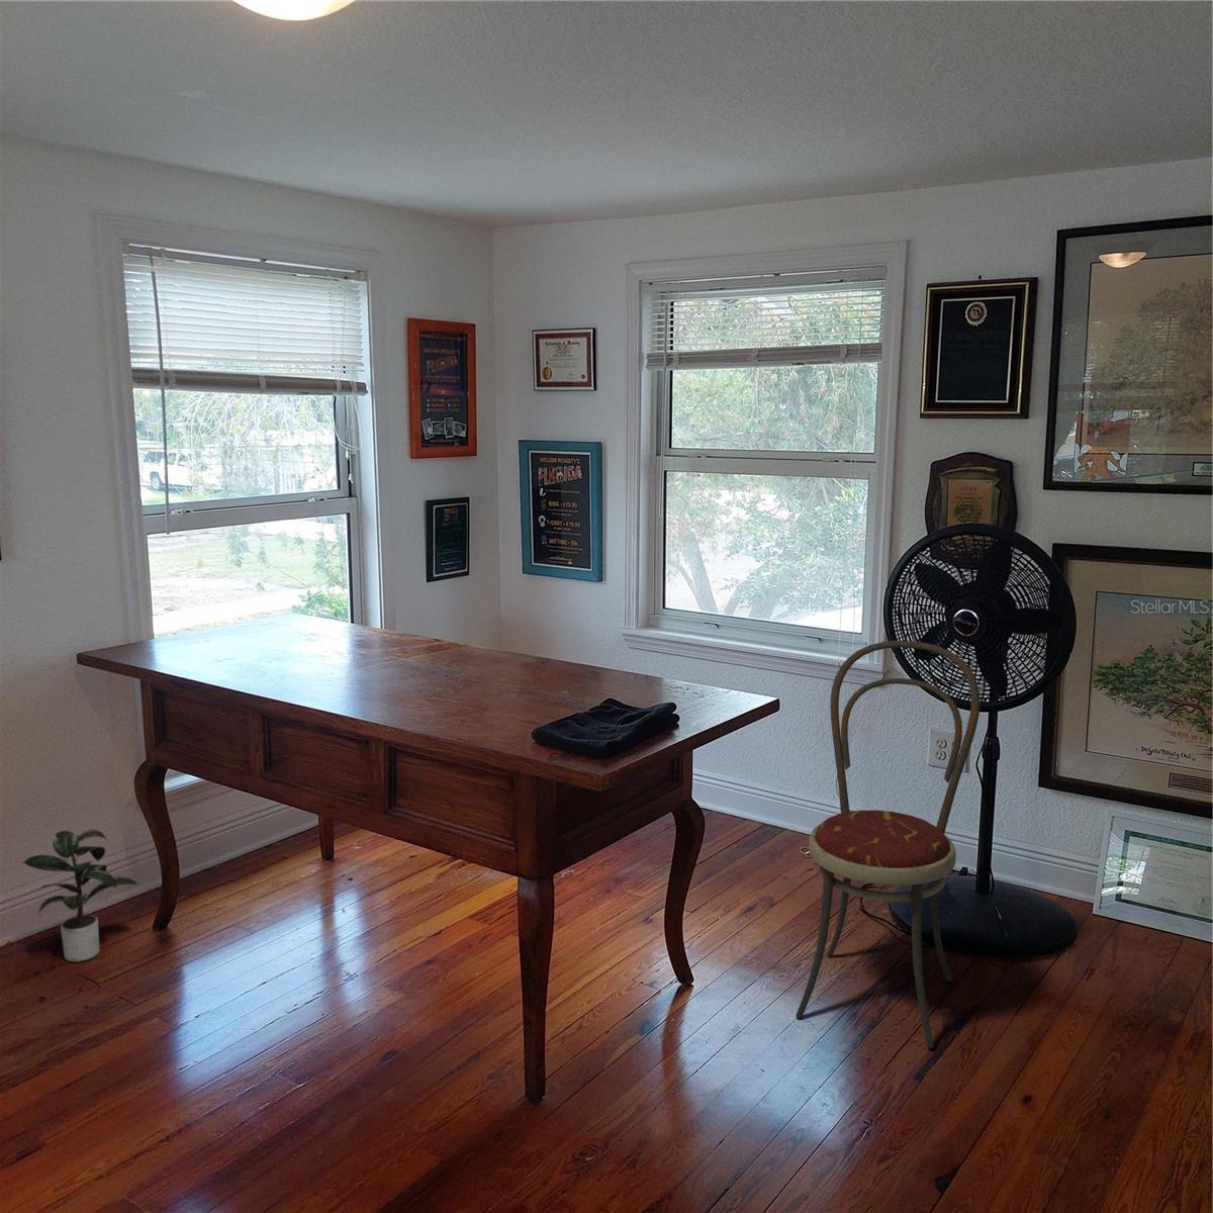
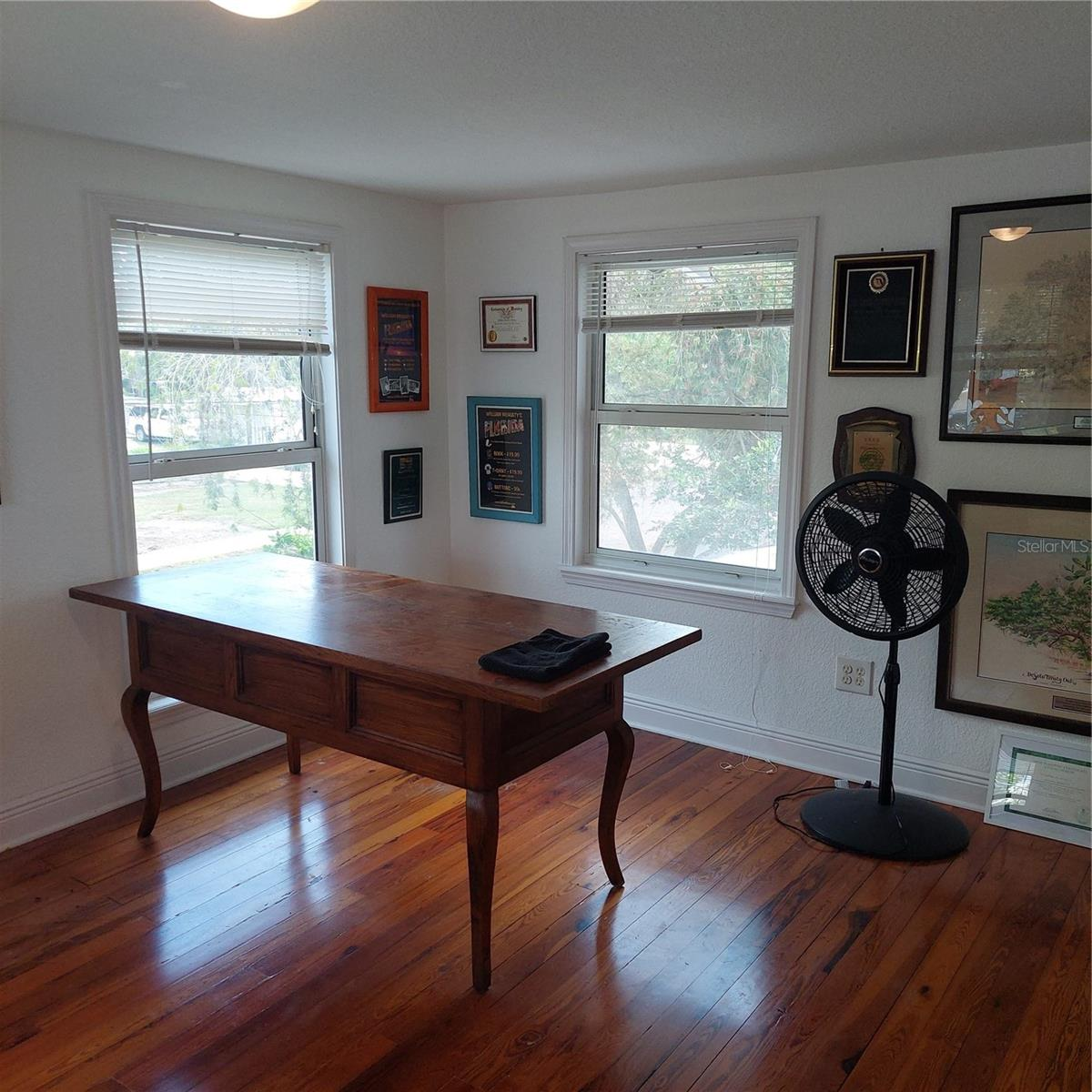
- potted plant (83, 884)
- chair (886, 829)
